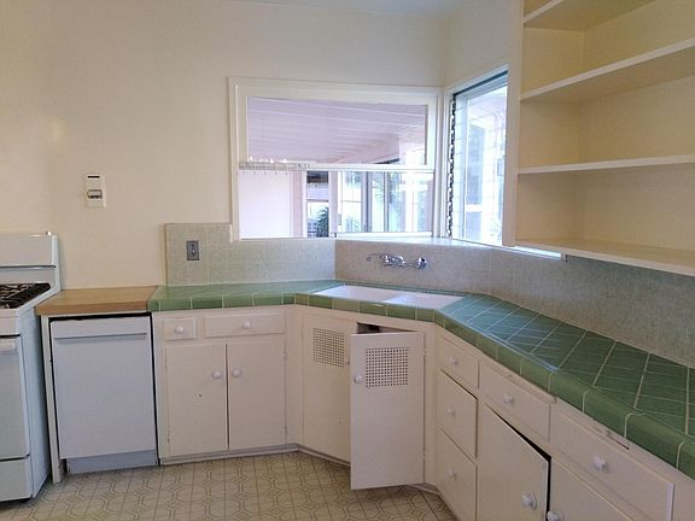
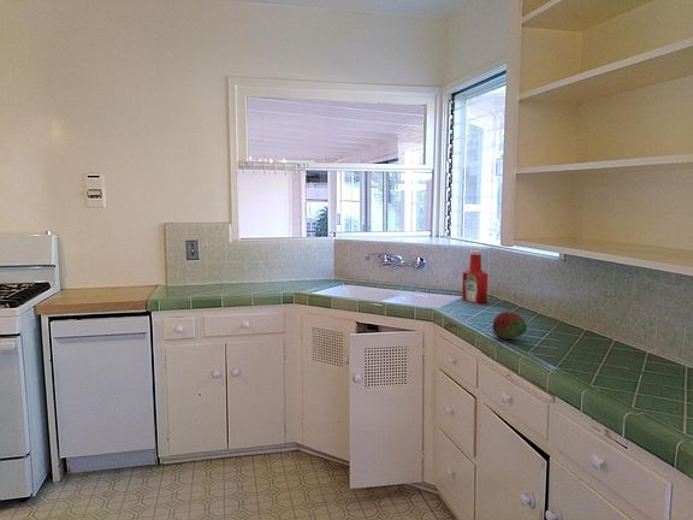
+ soap bottle (474, 276)
+ fruit (508, 325)
